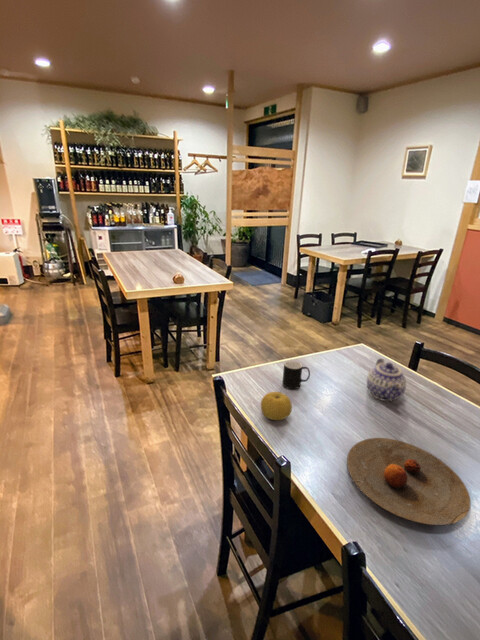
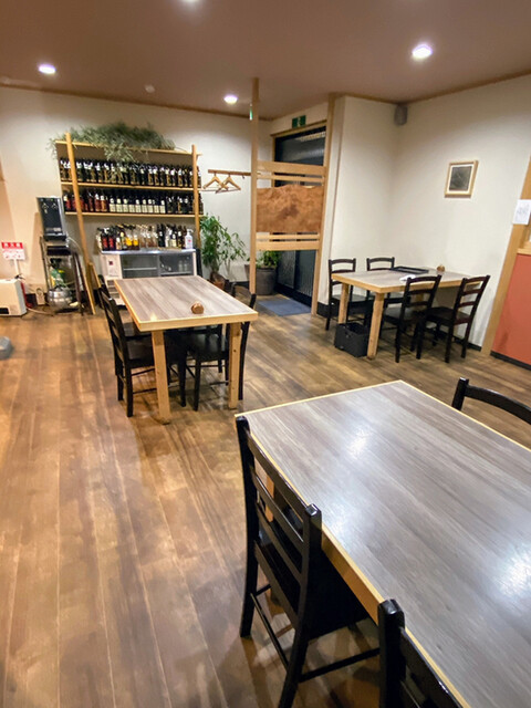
- plate (405, 471)
- teapot (386, 379)
- fruit (276, 405)
- cup (296, 375)
